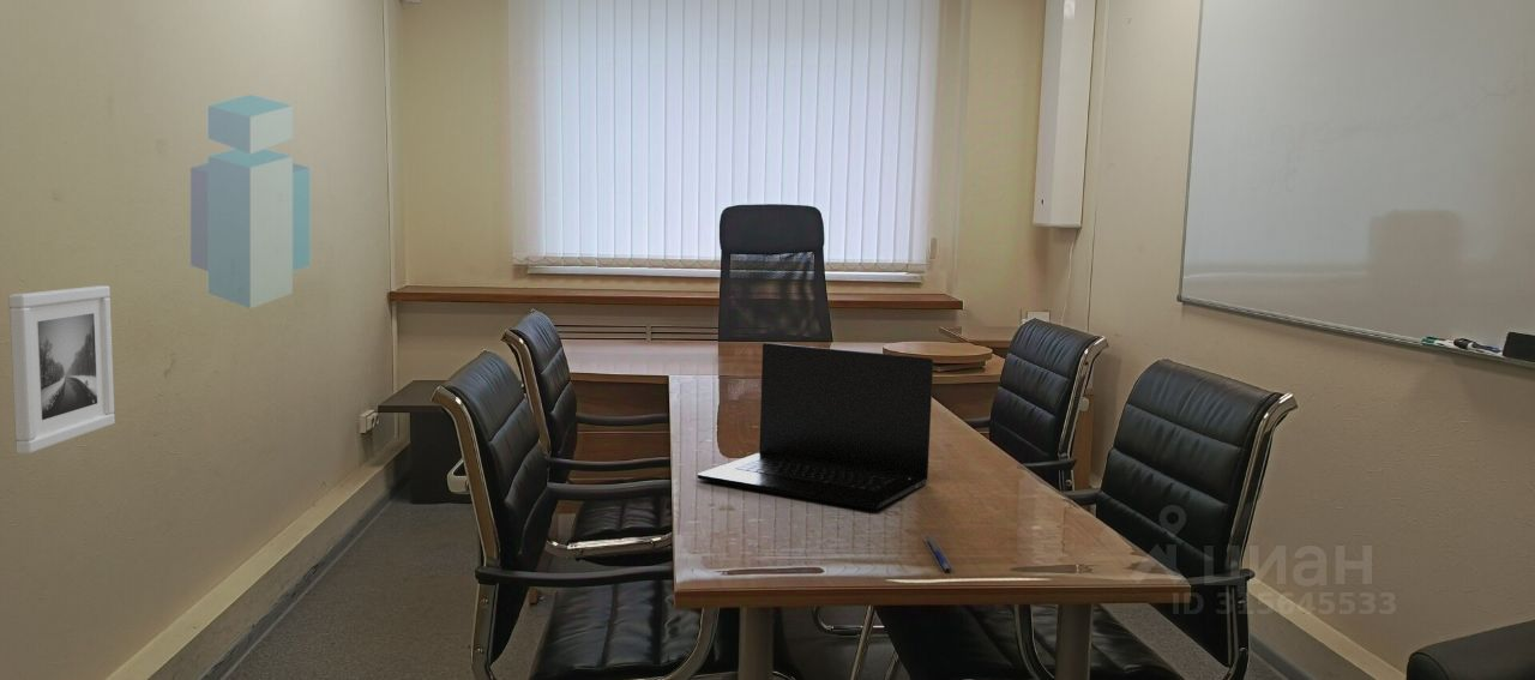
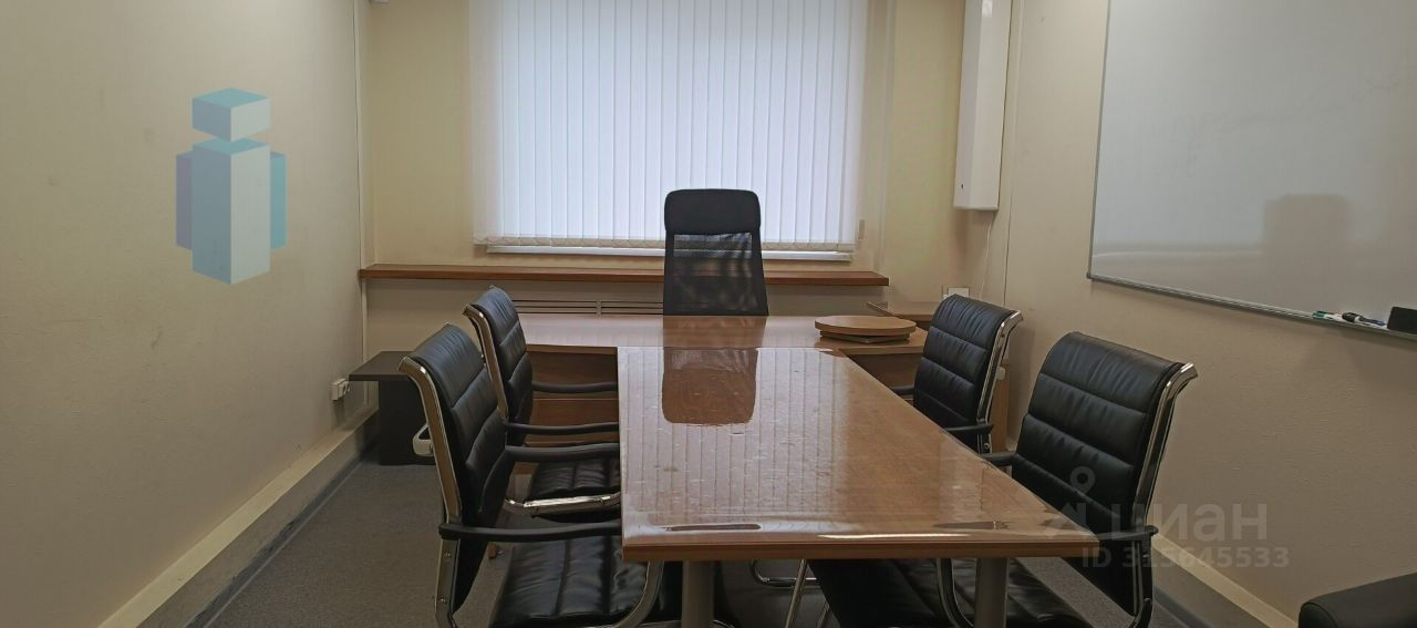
- laptop (814, 419)
- pen (937, 550)
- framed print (66, 363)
